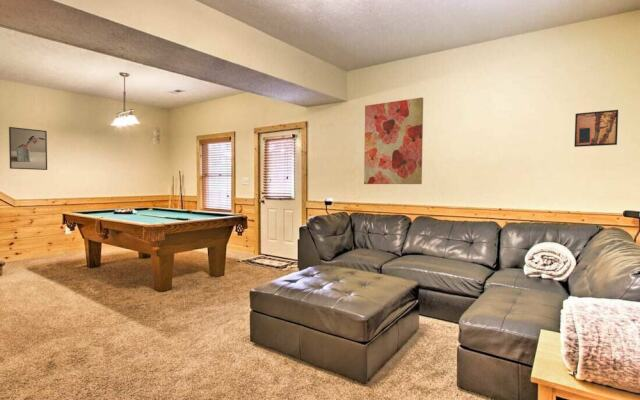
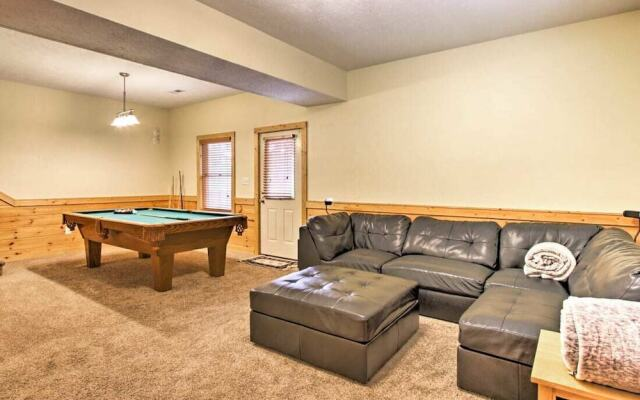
- wall art (392, 143)
- wall art (595, 128)
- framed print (28, 149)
